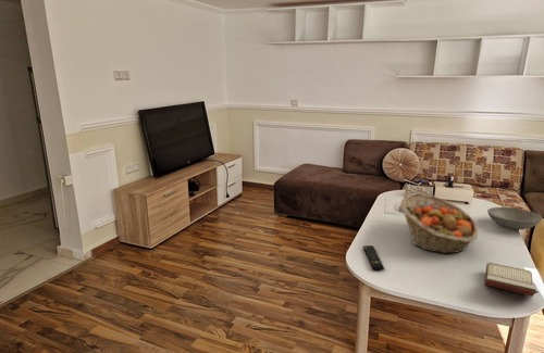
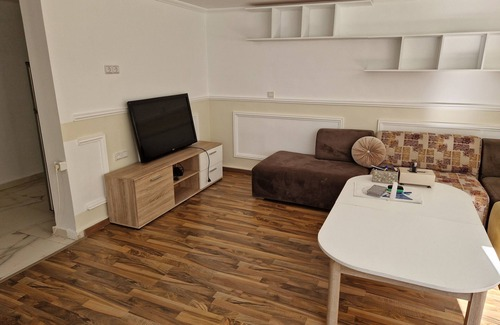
- remote control (372, 256)
- book (509, 278)
- bowl (512, 219)
- fruit basket (437, 222)
